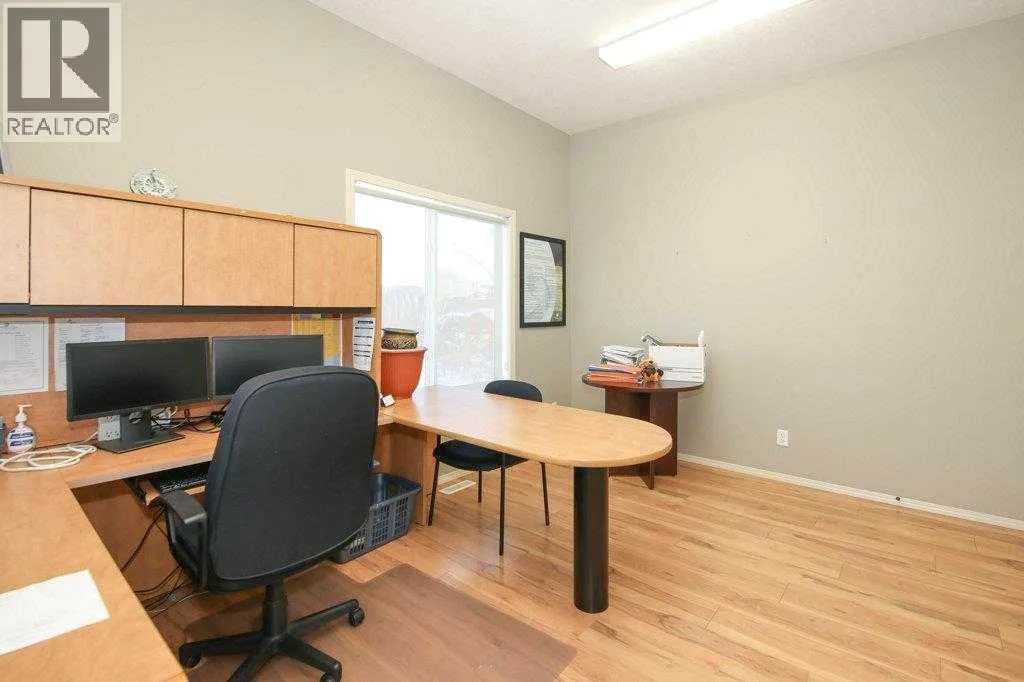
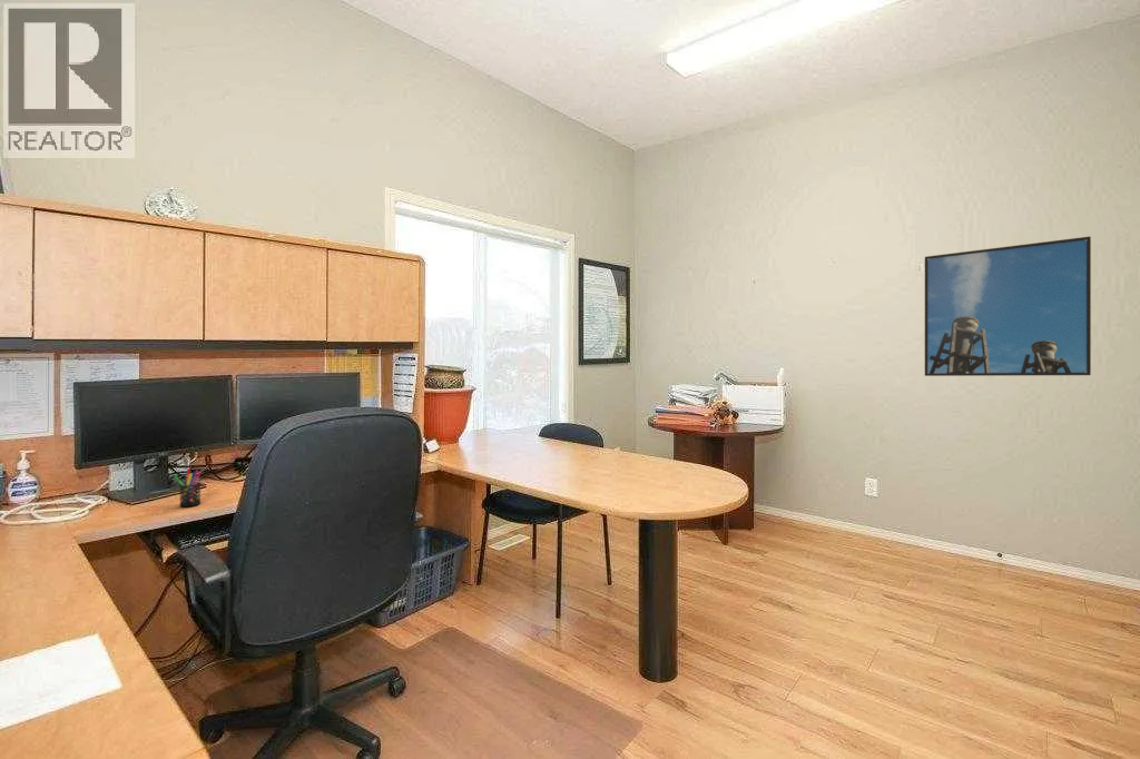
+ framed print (1001, 310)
+ pen holder (187, 486)
